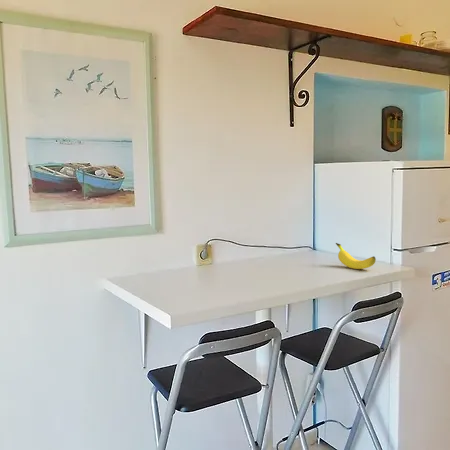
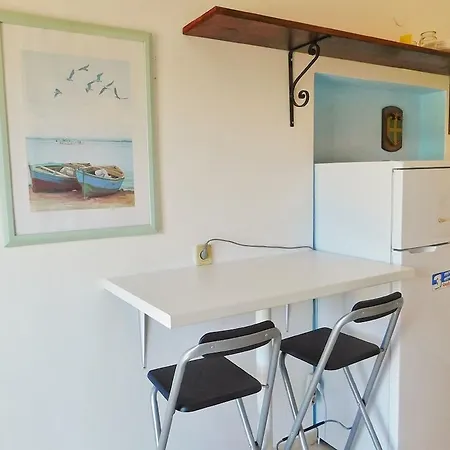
- banana (353, 258)
